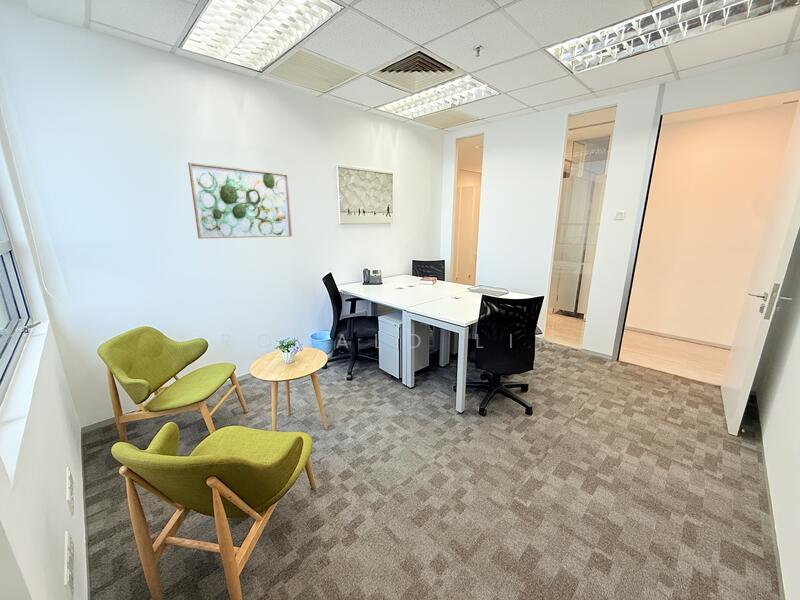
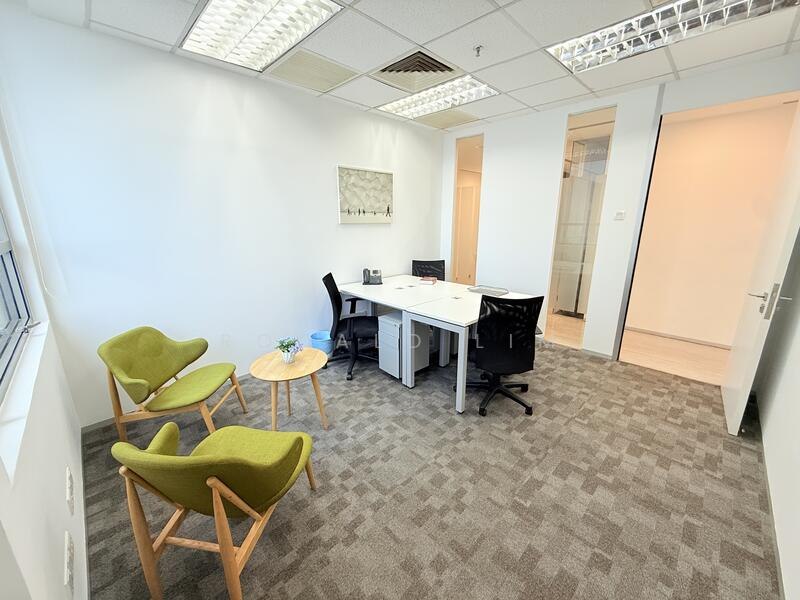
- wall art (246, 204)
